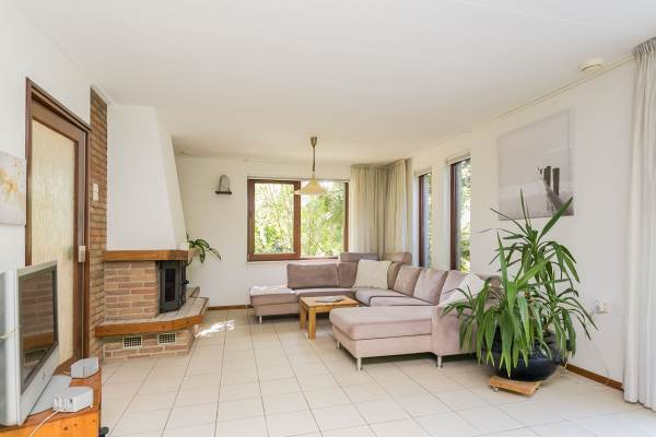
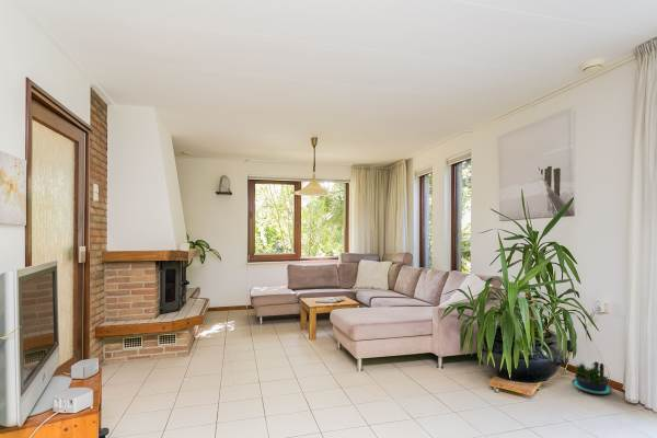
+ potted plant (592, 376)
